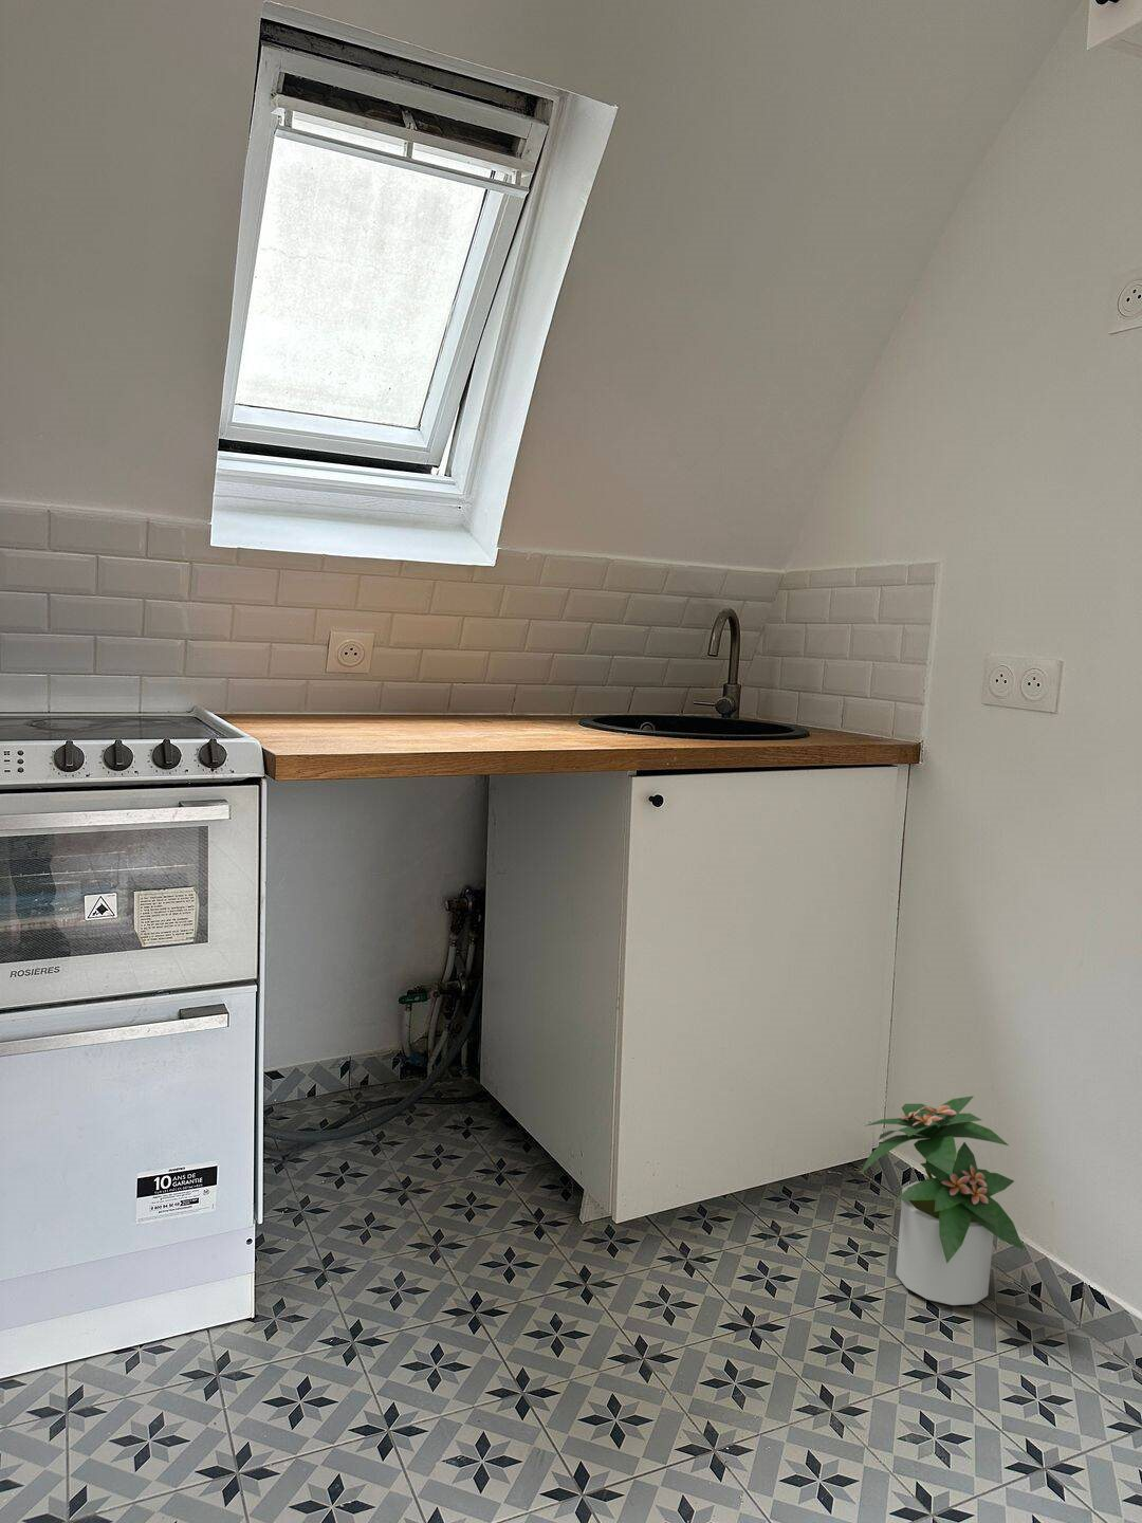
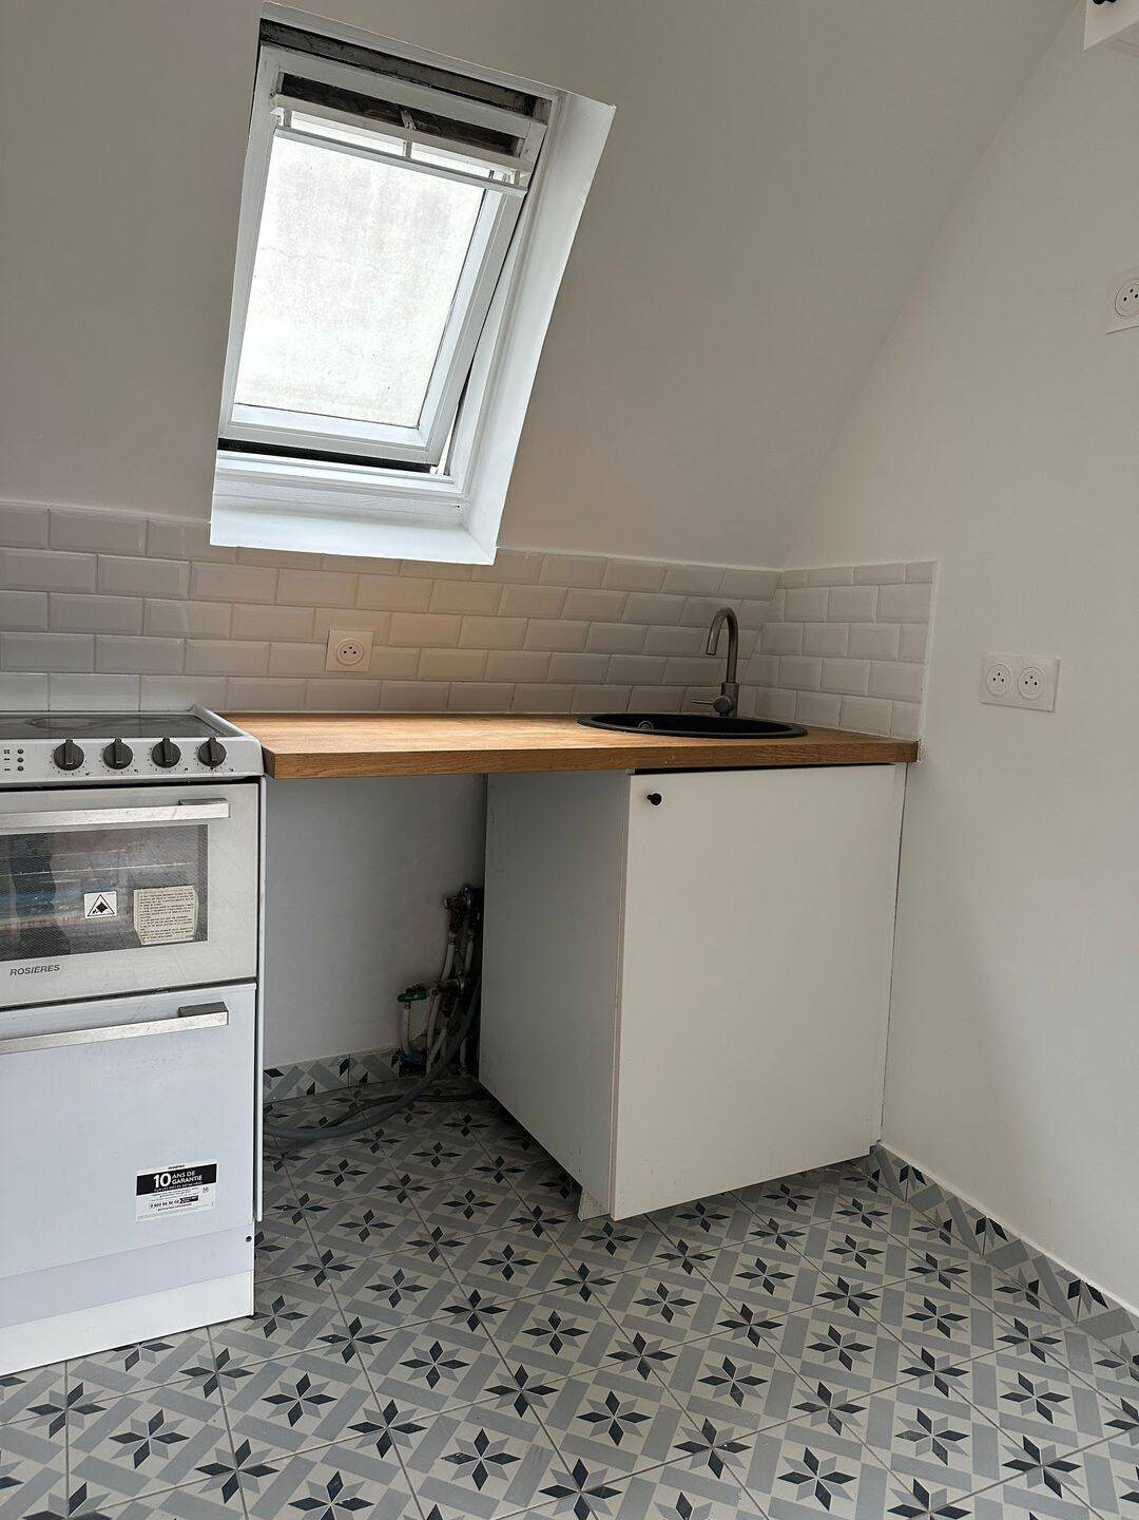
- potted plant (936, 1193)
